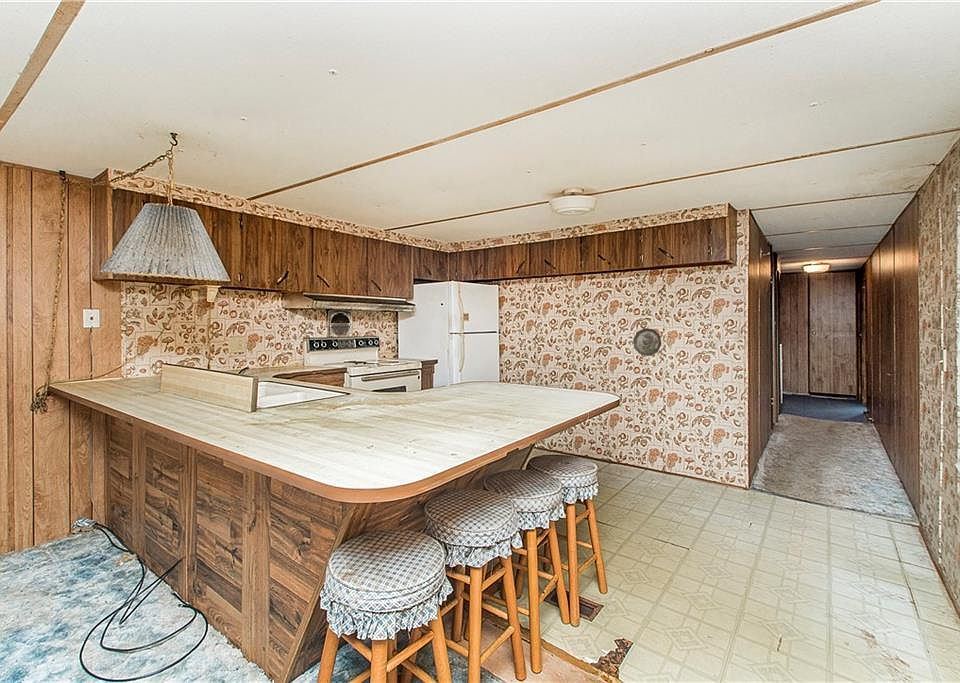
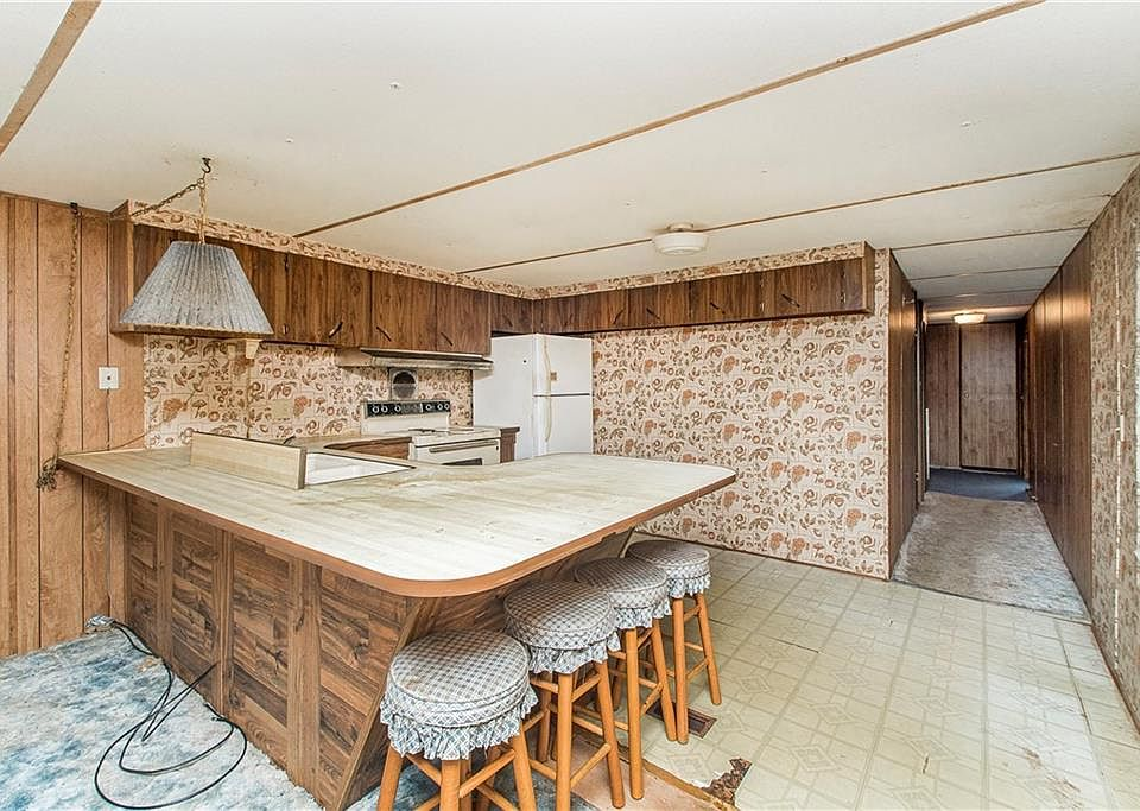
- decorative plate (647, 342)
